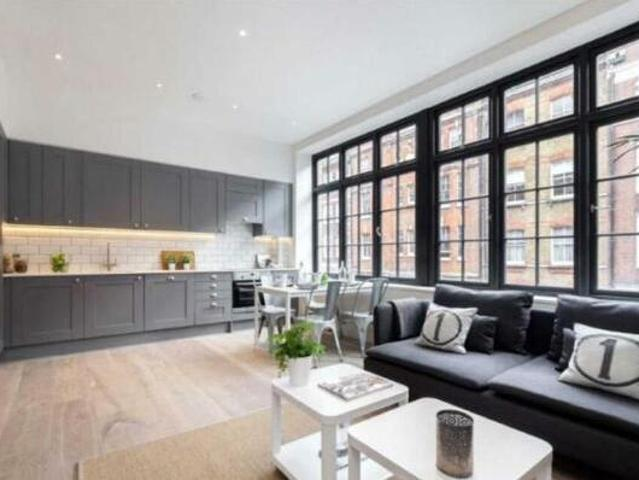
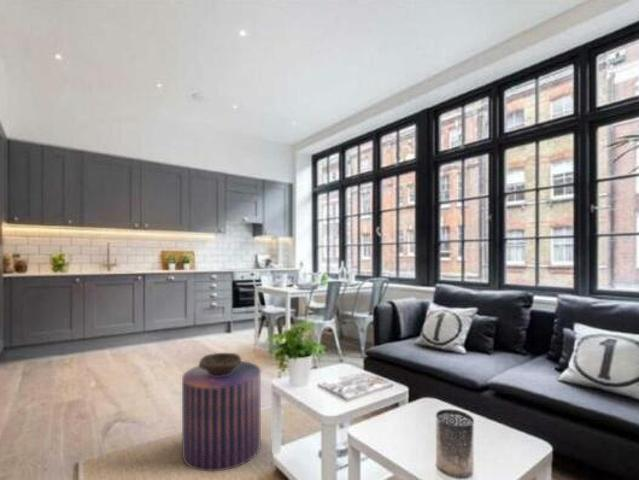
+ wooden bowl (220, 364)
+ pouf (222, 410)
